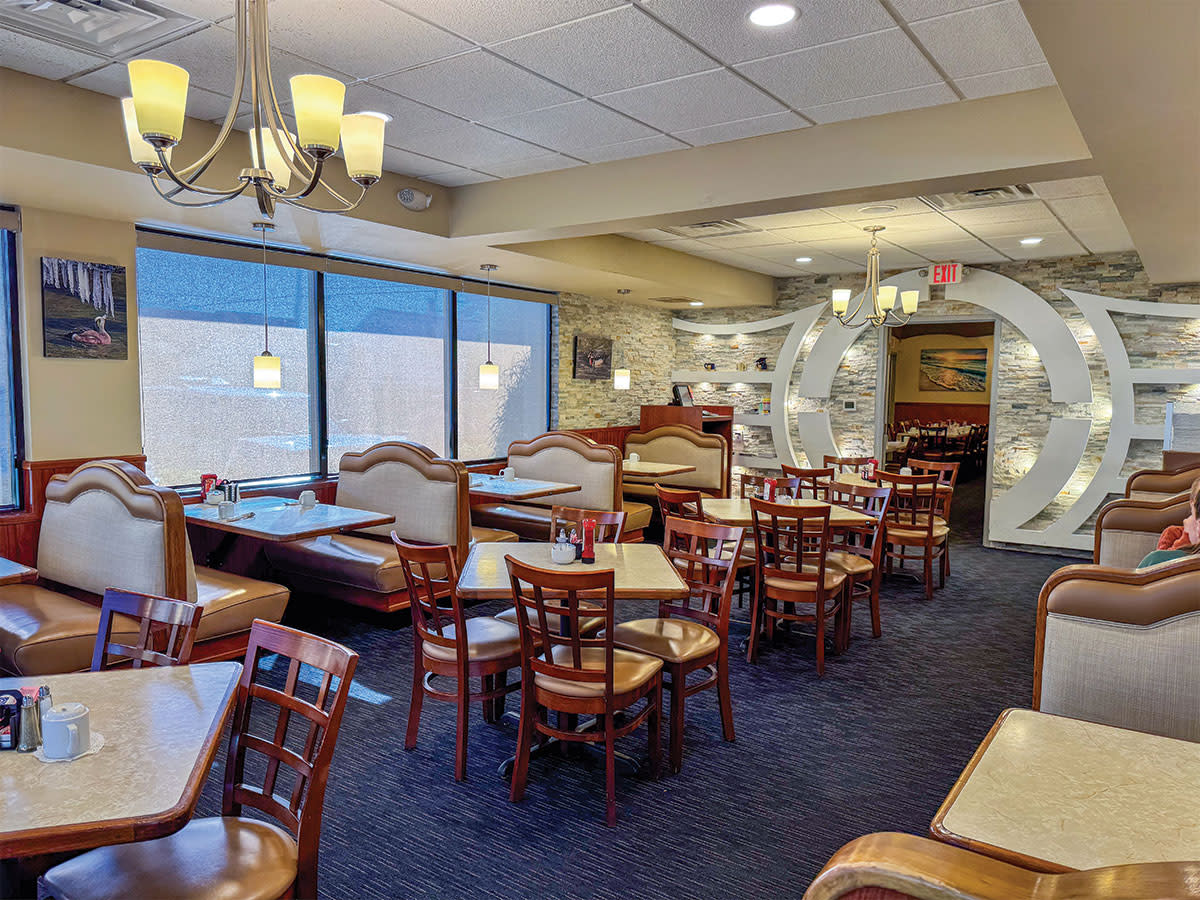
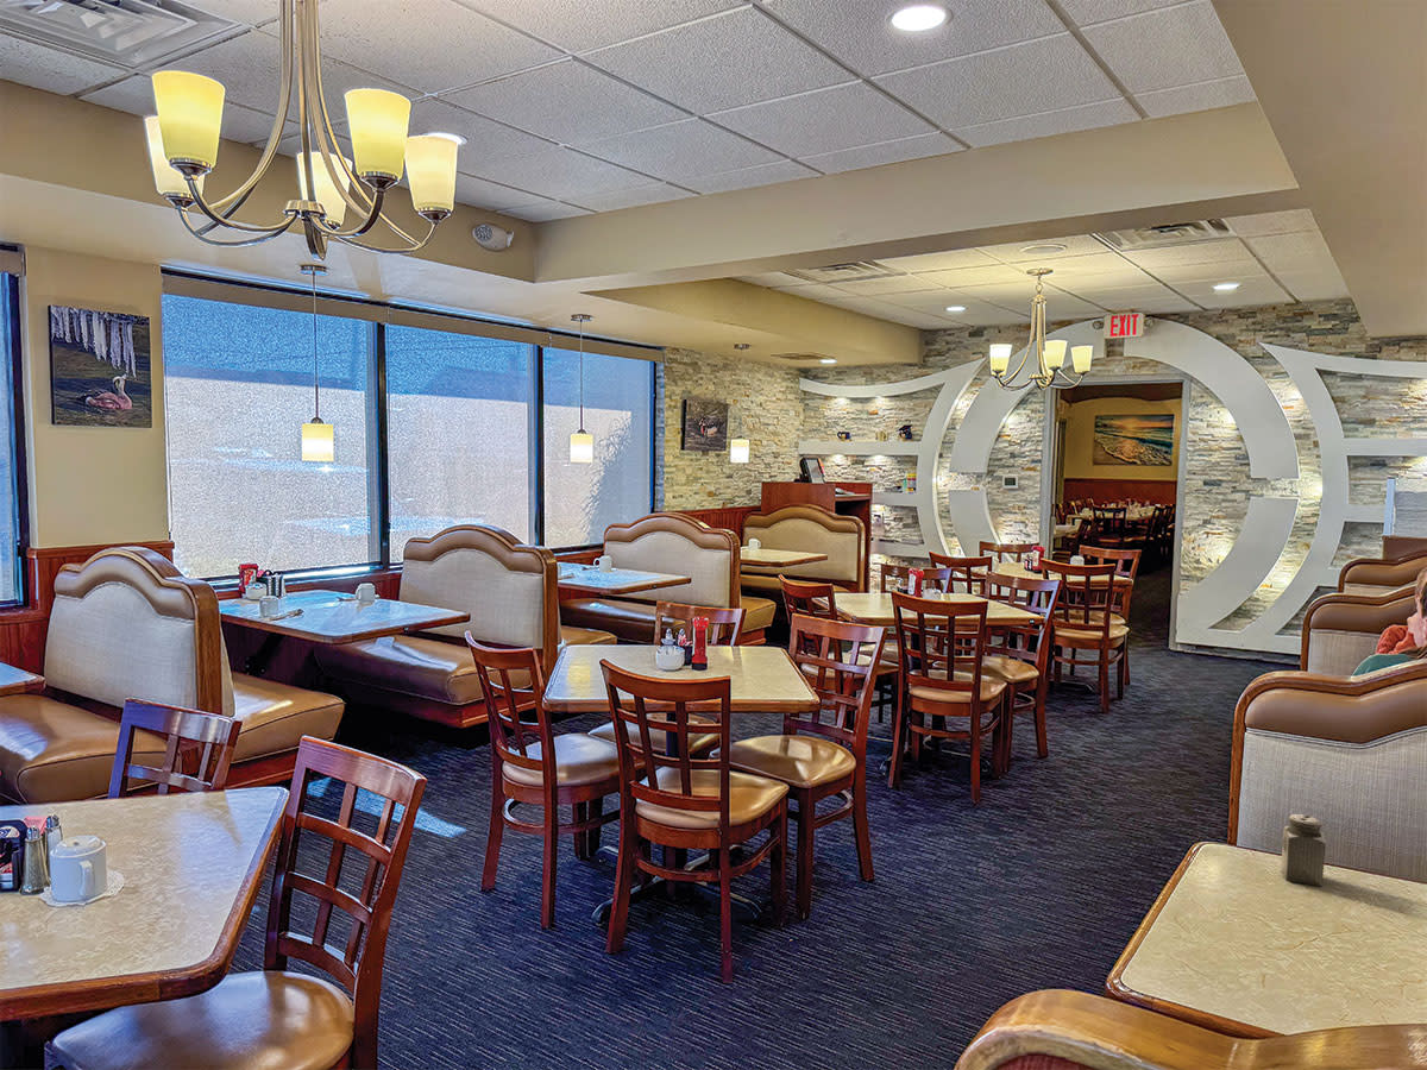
+ salt shaker (1303, 846)
